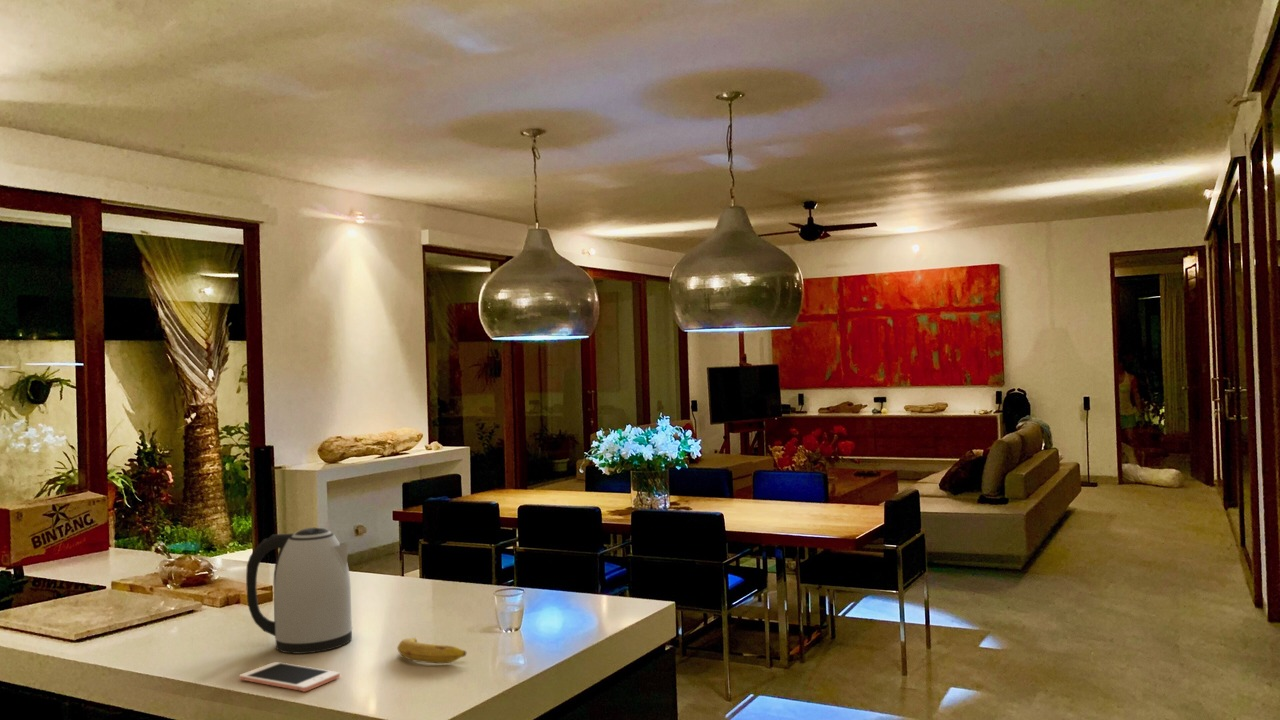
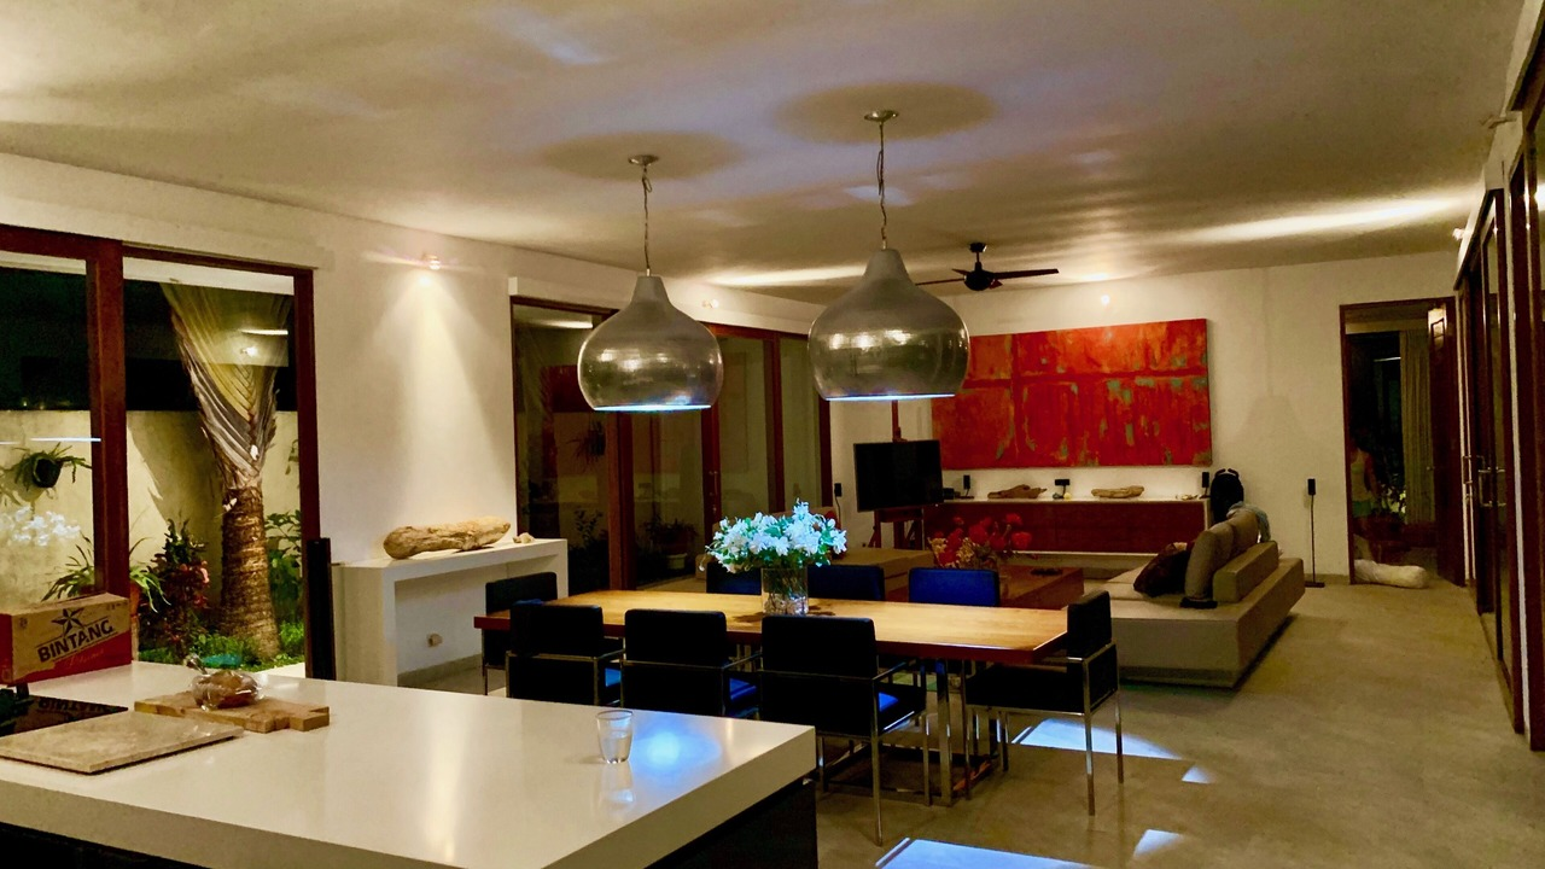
- kettle (298, 585)
- fruit (426, 647)
- cell phone (289, 676)
